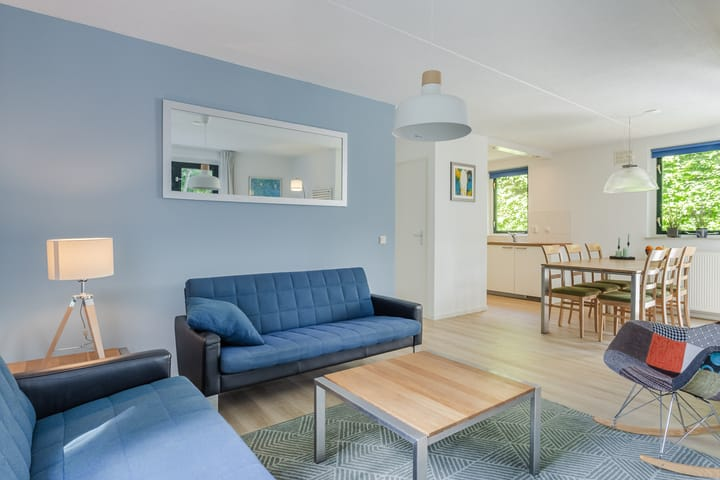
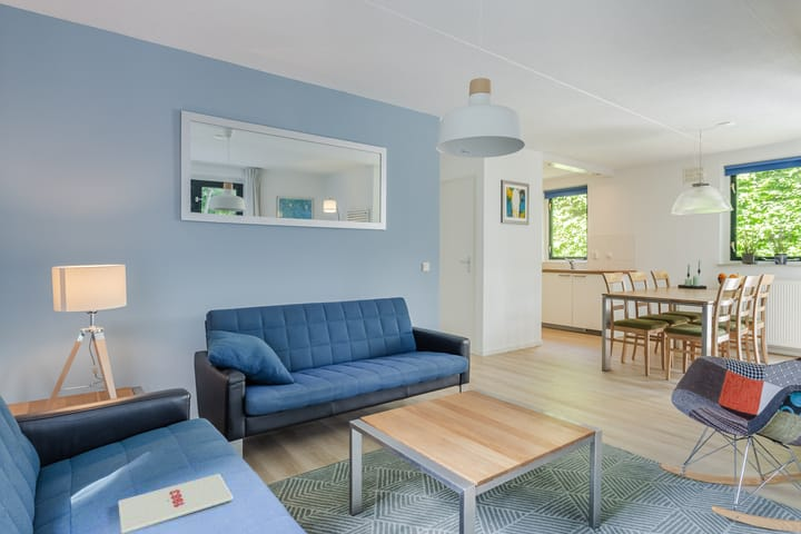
+ magazine (176, 500)
